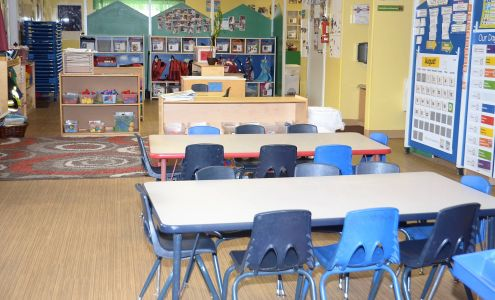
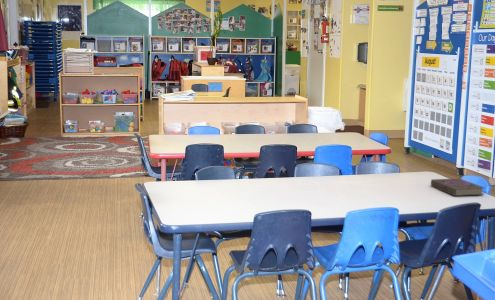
+ book (456, 186)
